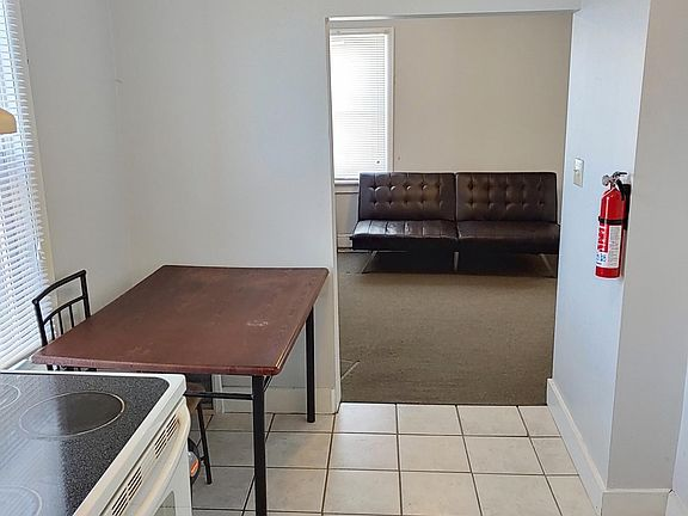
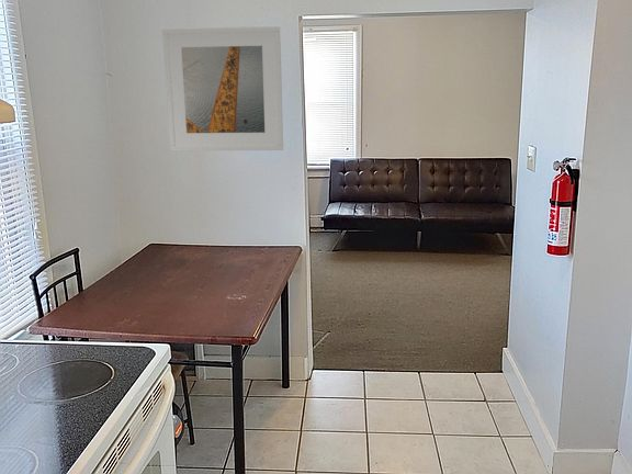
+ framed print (224, 90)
